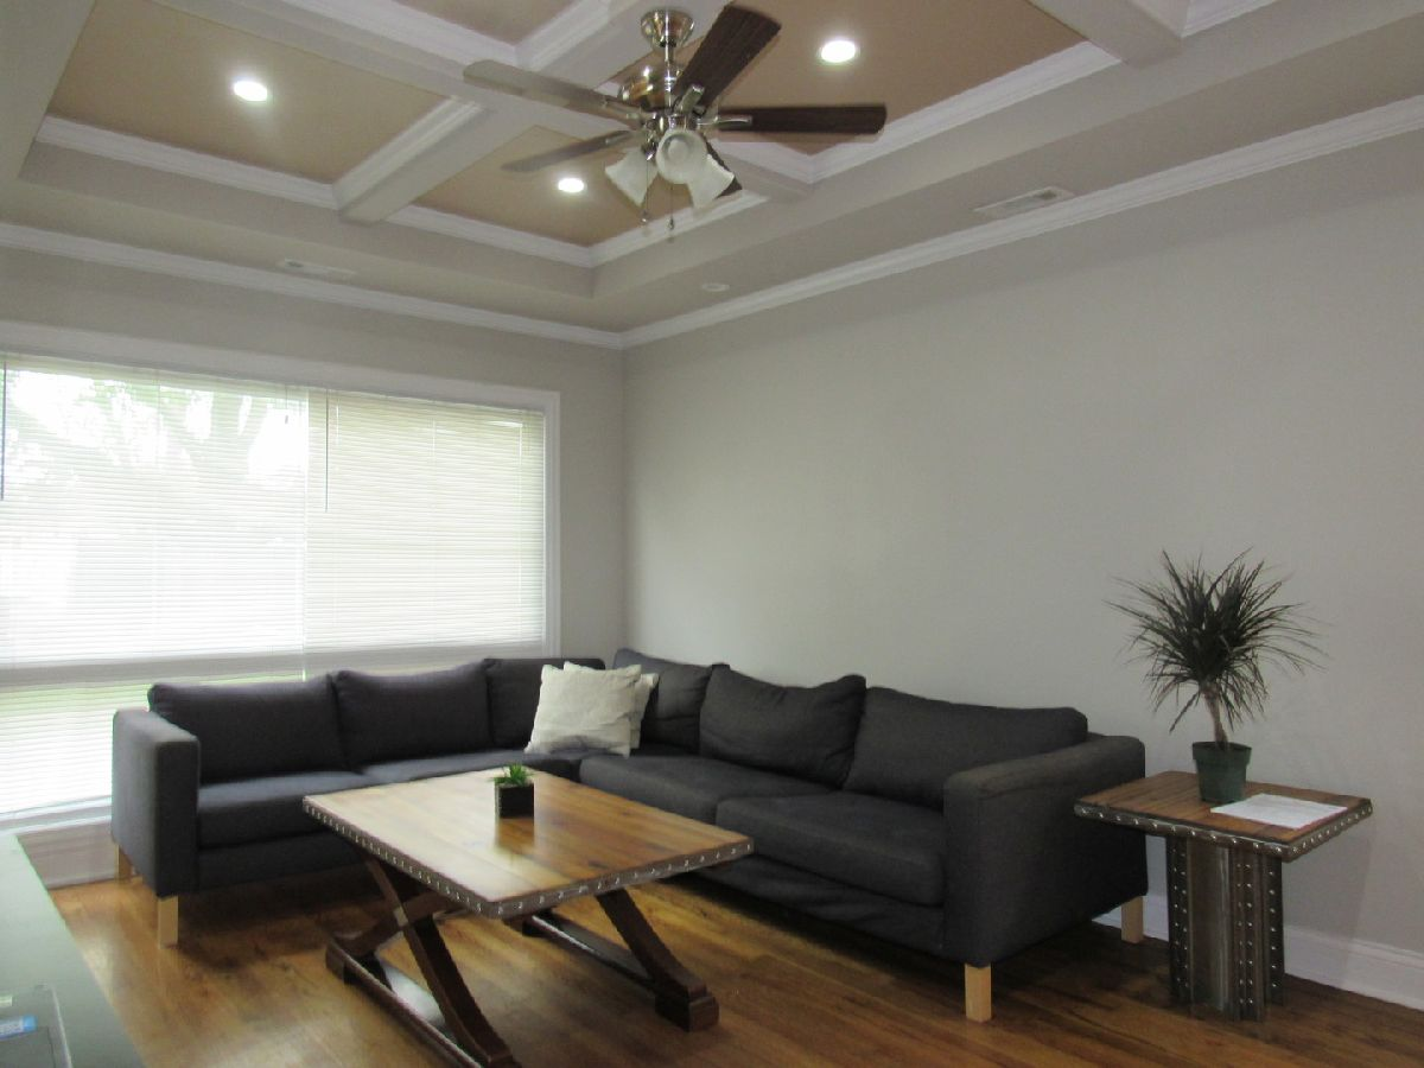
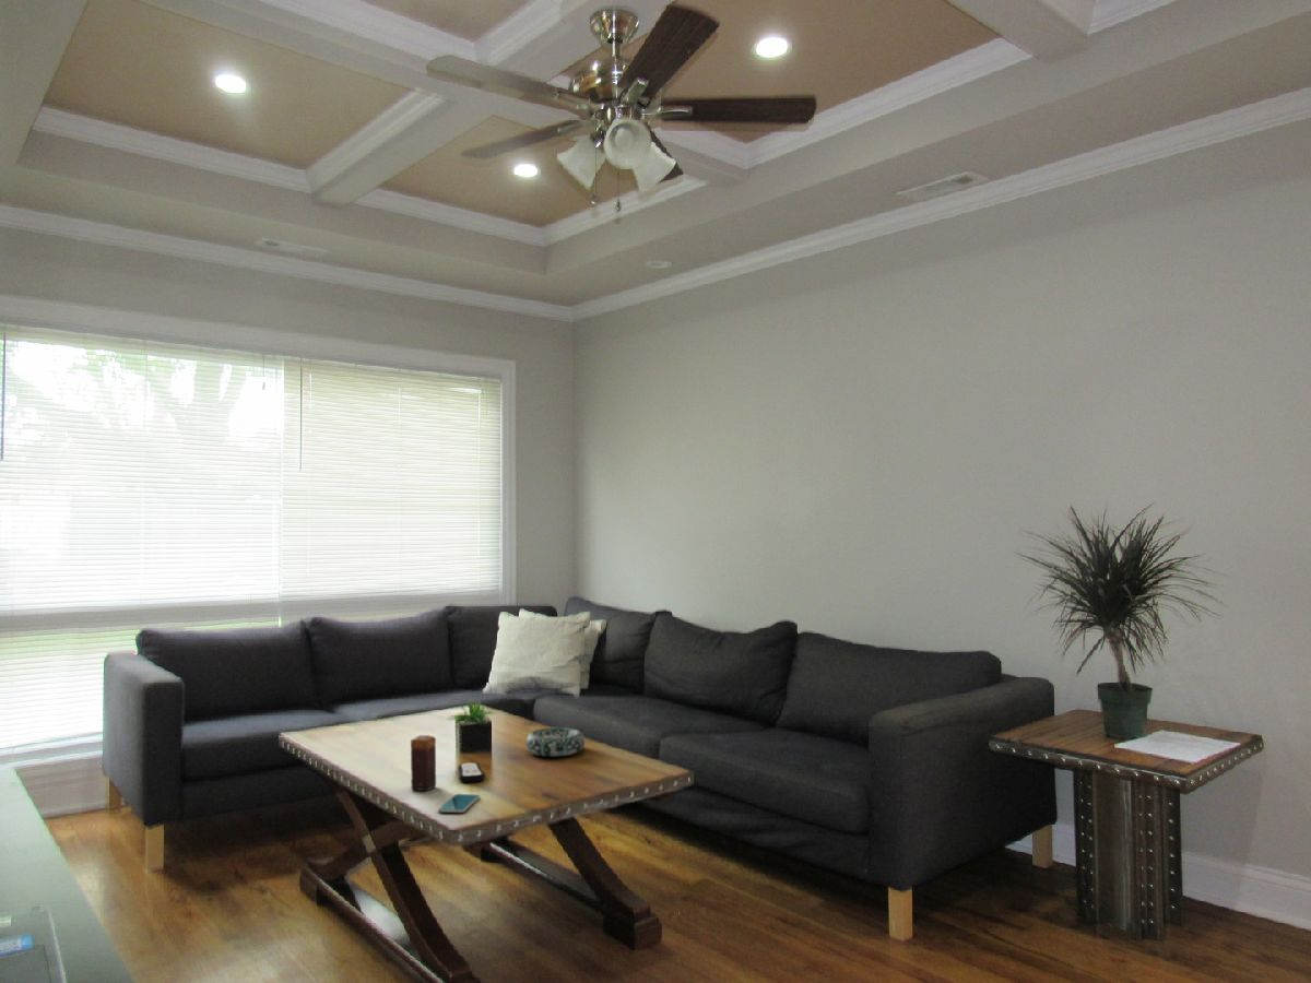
+ smartphone (459, 803)
+ decorative bowl (555, 742)
+ remote control (470, 771)
+ candle (423, 762)
